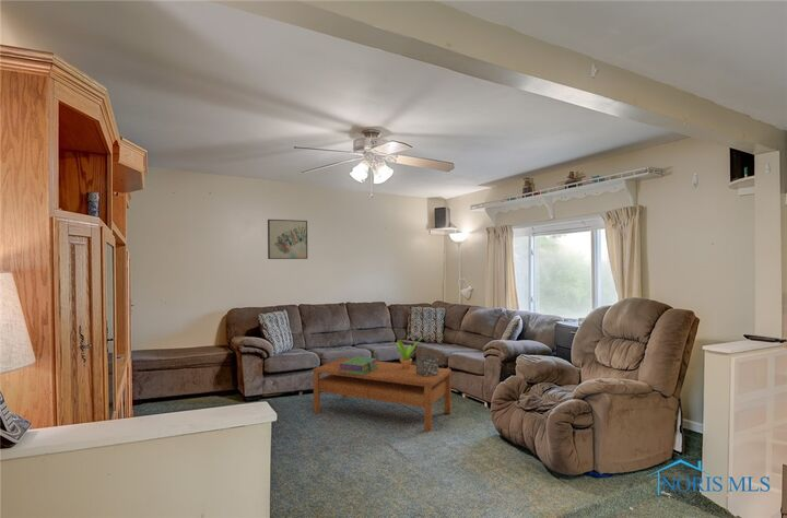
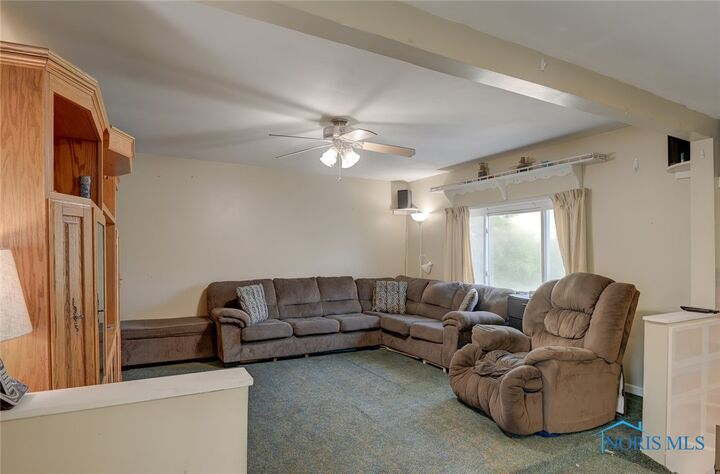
- decorative box (426, 365)
- coffee table (381, 390)
- wall art (287, 239)
- potted plant (404, 352)
- stack of books (359, 365)
